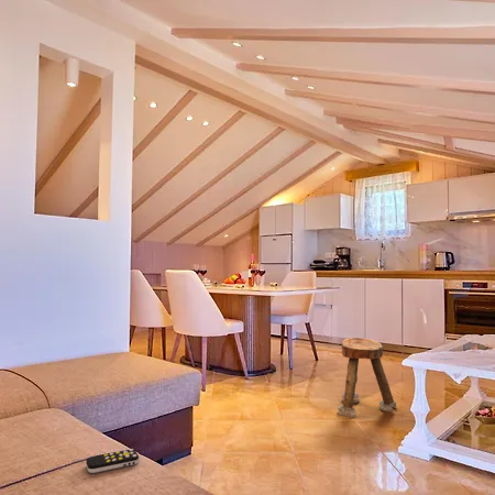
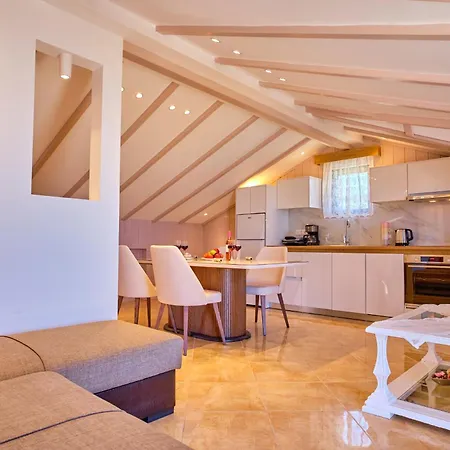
- remote control (112, 460)
- stool (356, 375)
